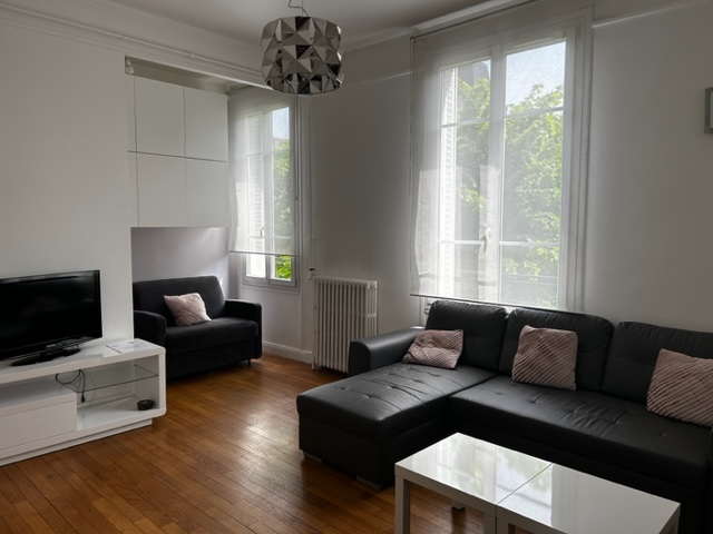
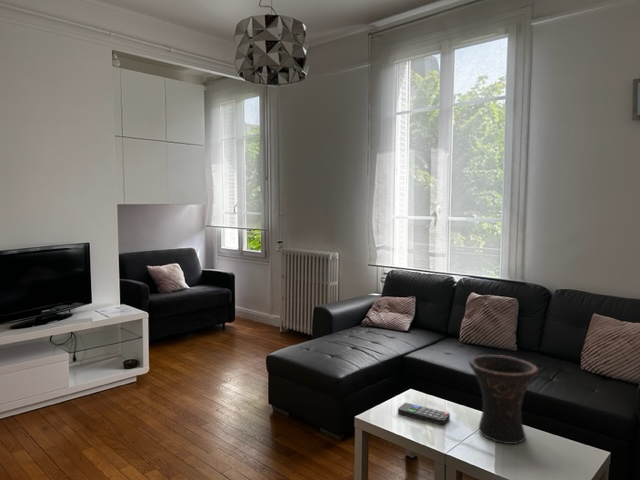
+ remote control (423, 413)
+ vase (501, 398)
